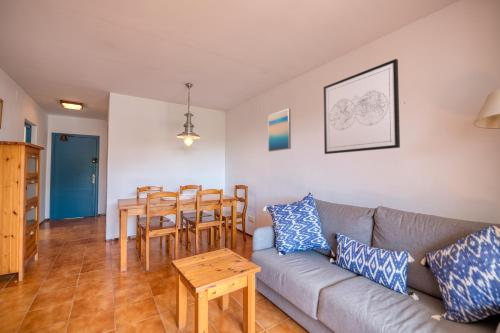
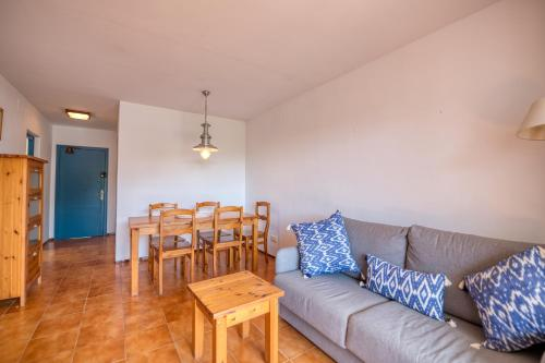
- wall art (356, 113)
- wall art (278, 131)
